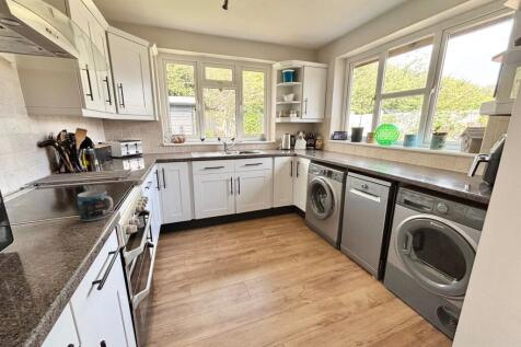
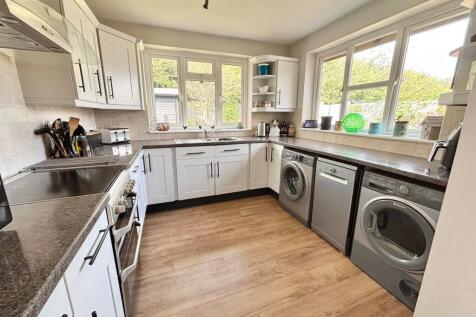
- mug (99, 205)
